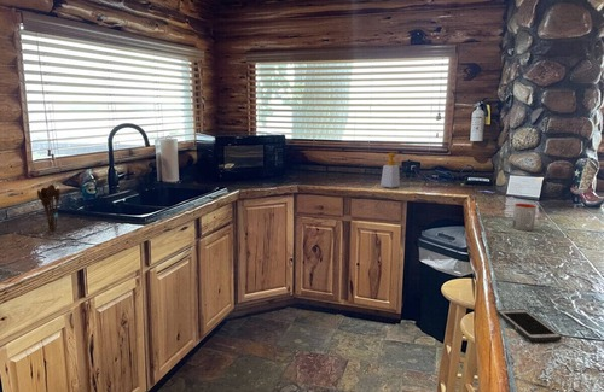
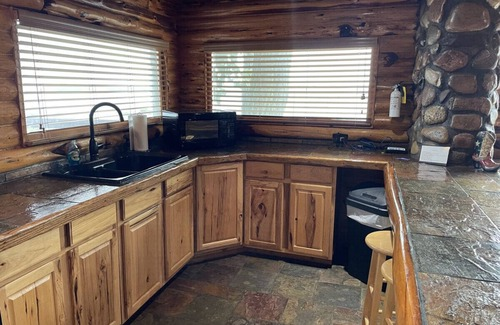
- soap bottle (393, 169)
- cell phone (527, 323)
- mug (525, 217)
- utensil holder (50, 206)
